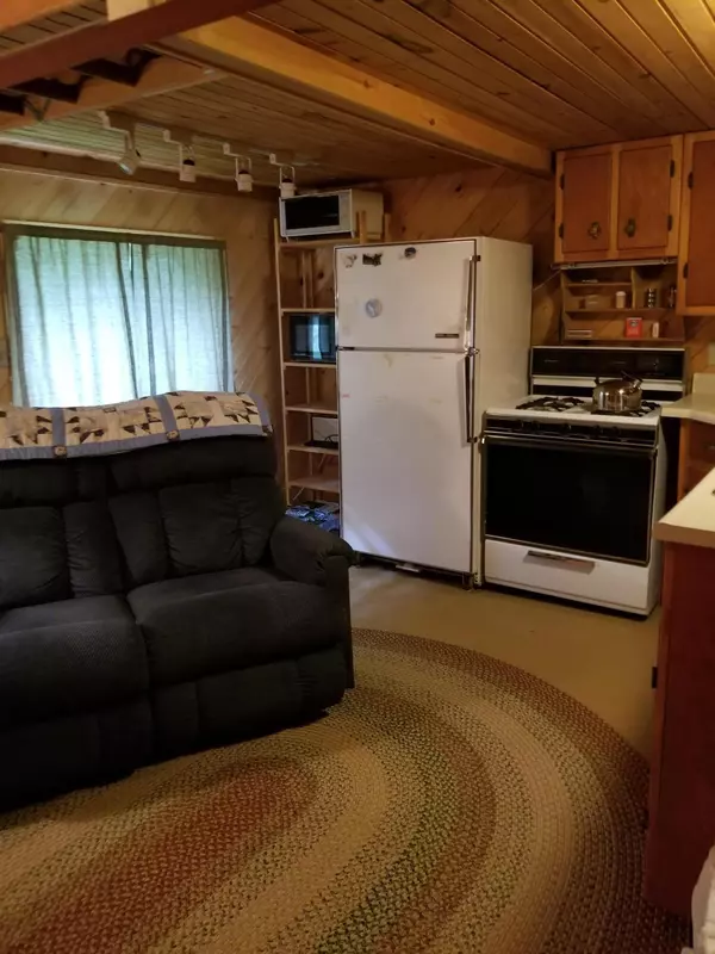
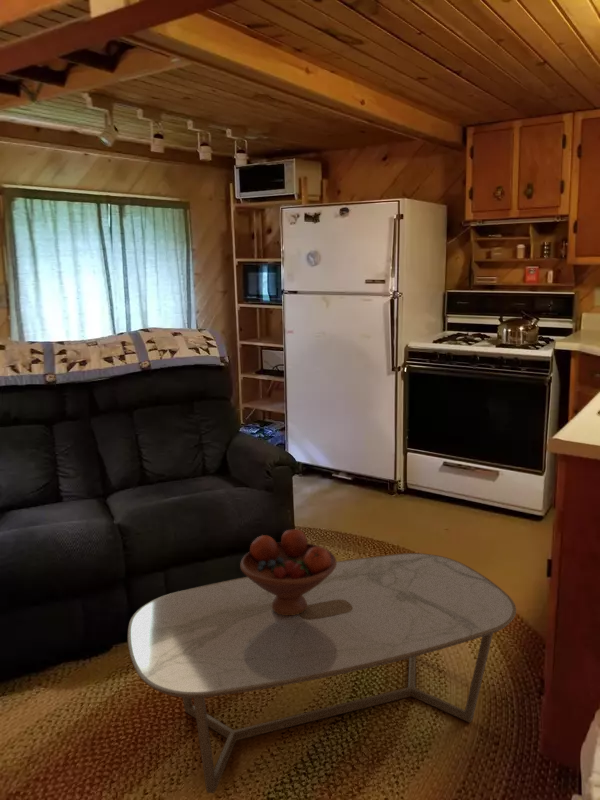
+ fruit bowl (288, 574)
+ coffee table (325, 663)
